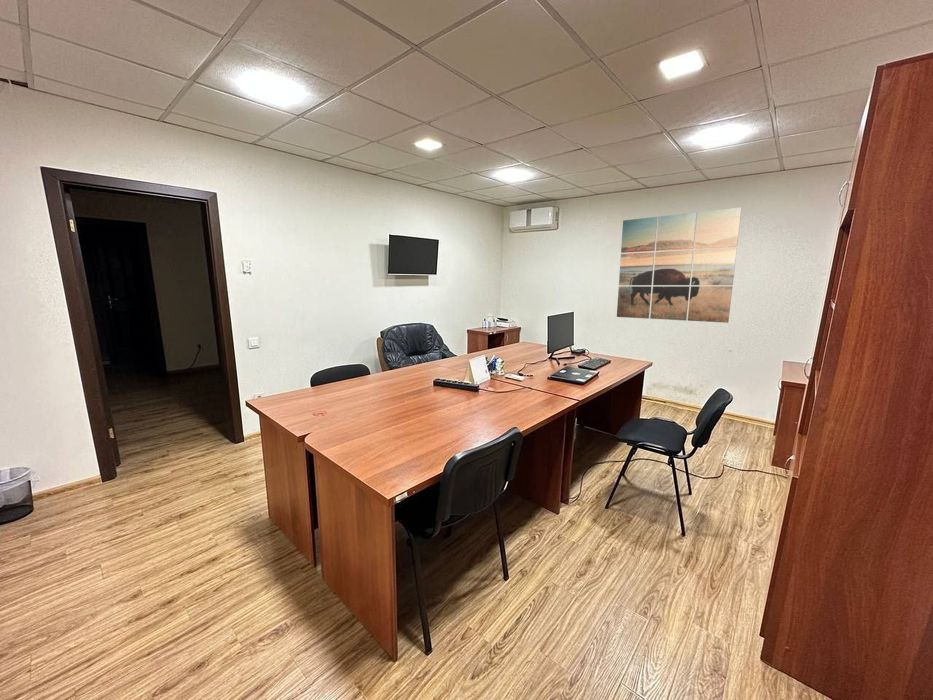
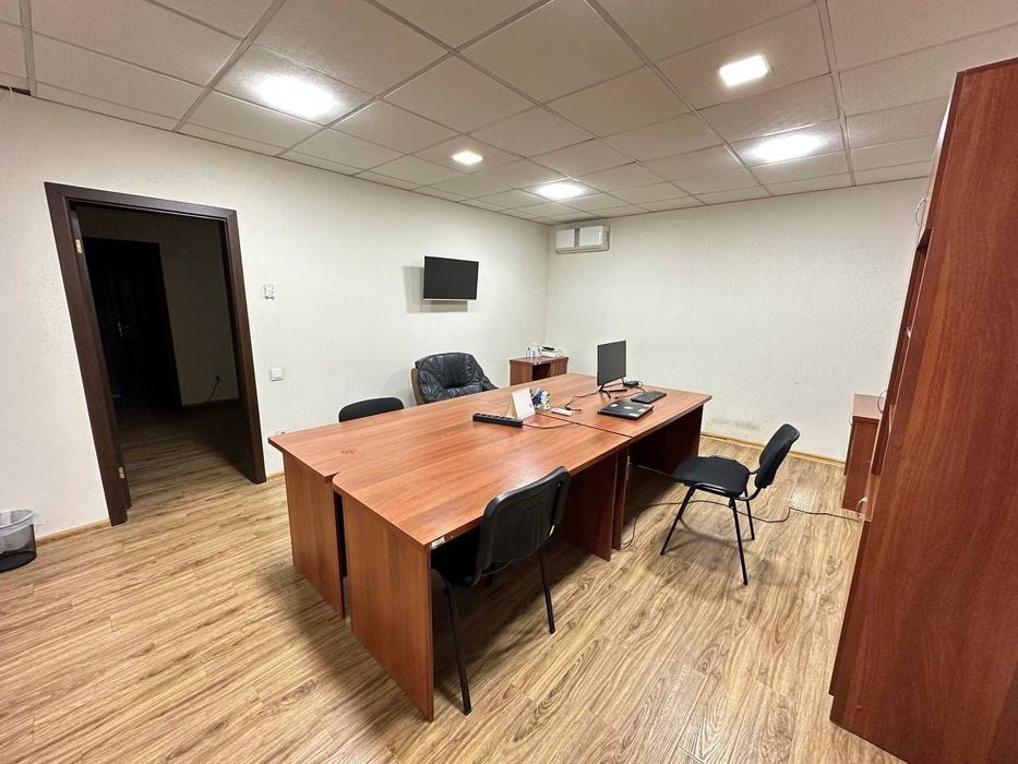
- wall art (672, 268)
